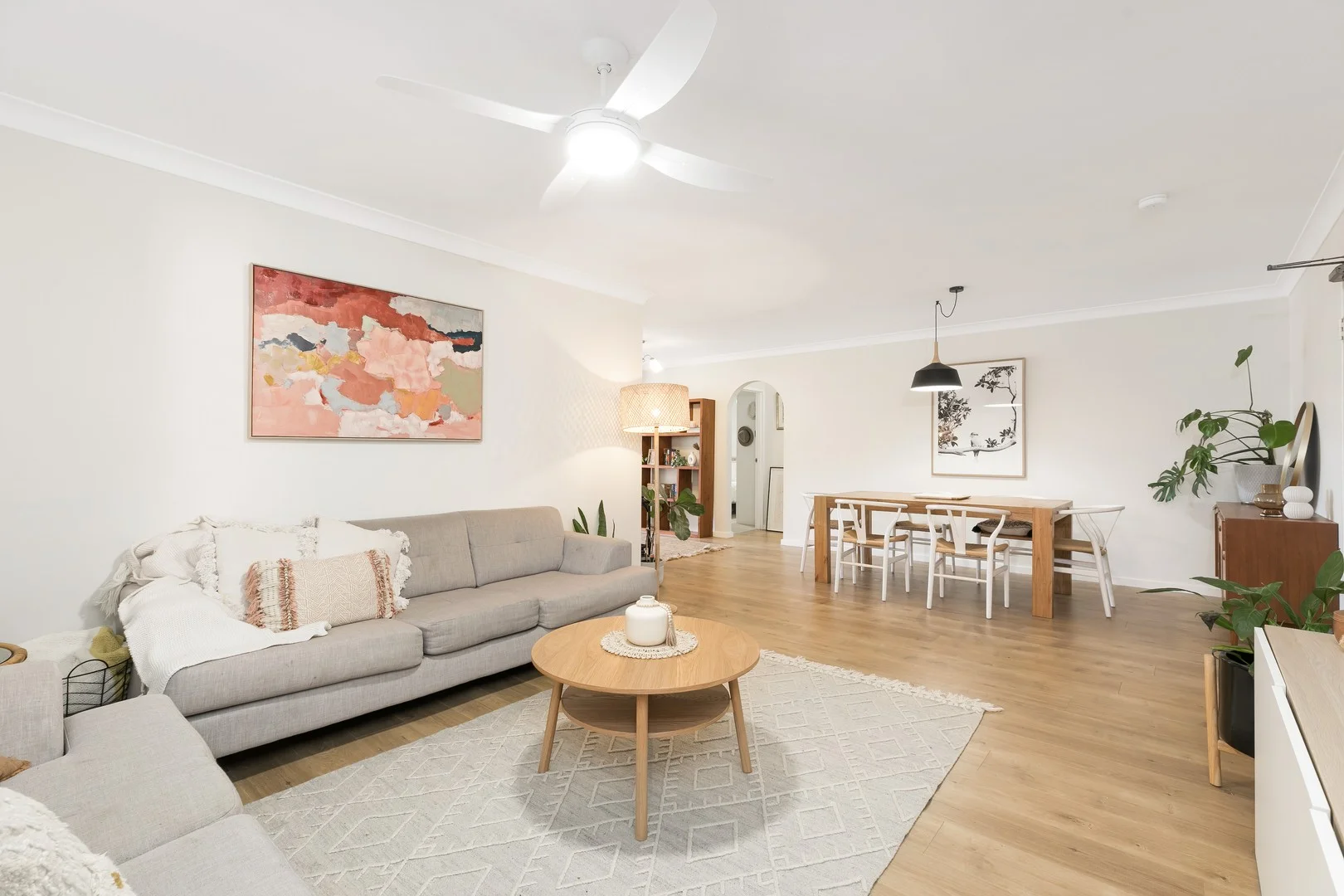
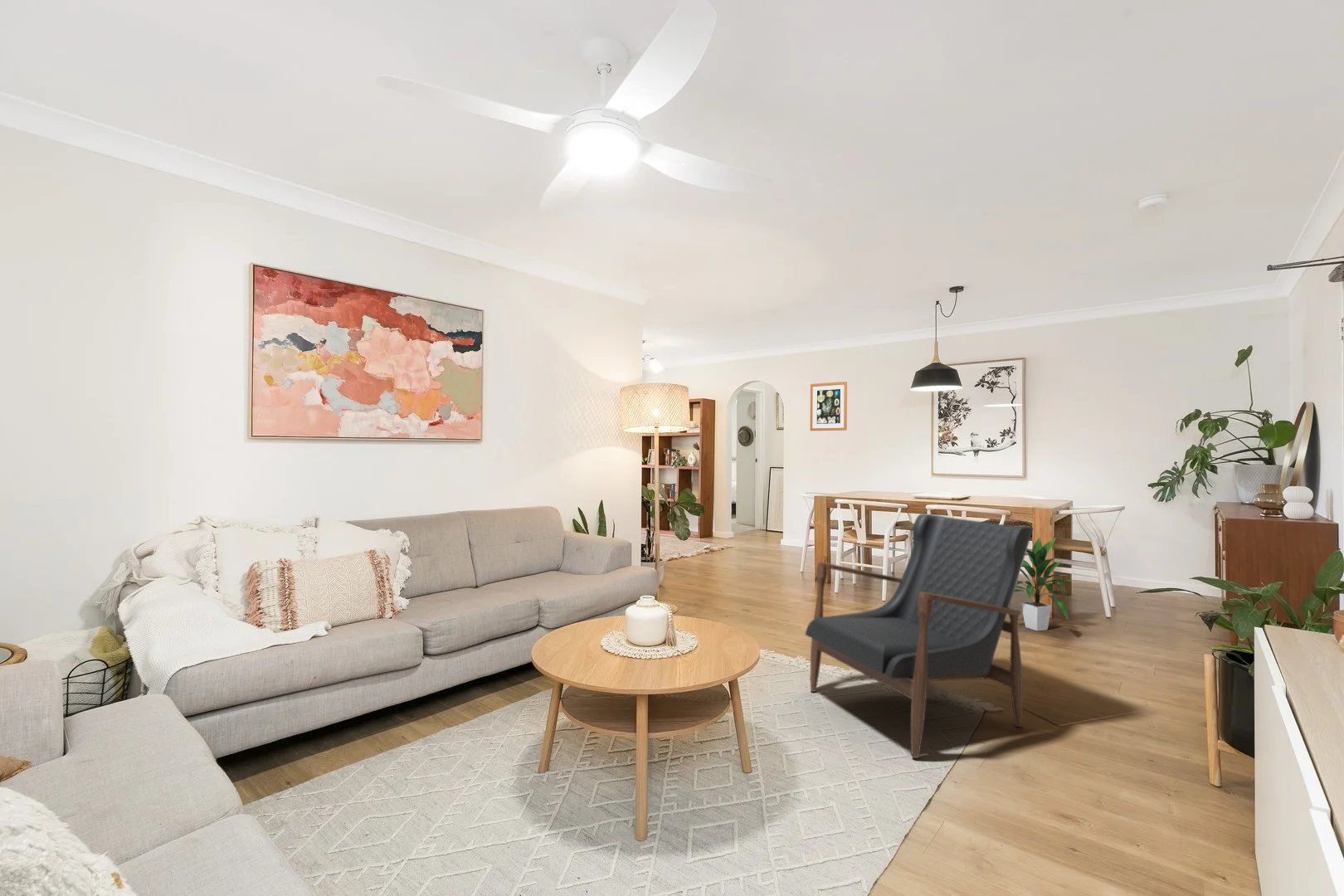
+ armchair (918, 616)
+ indoor plant (1037, 583)
+ wall art (828, 407)
